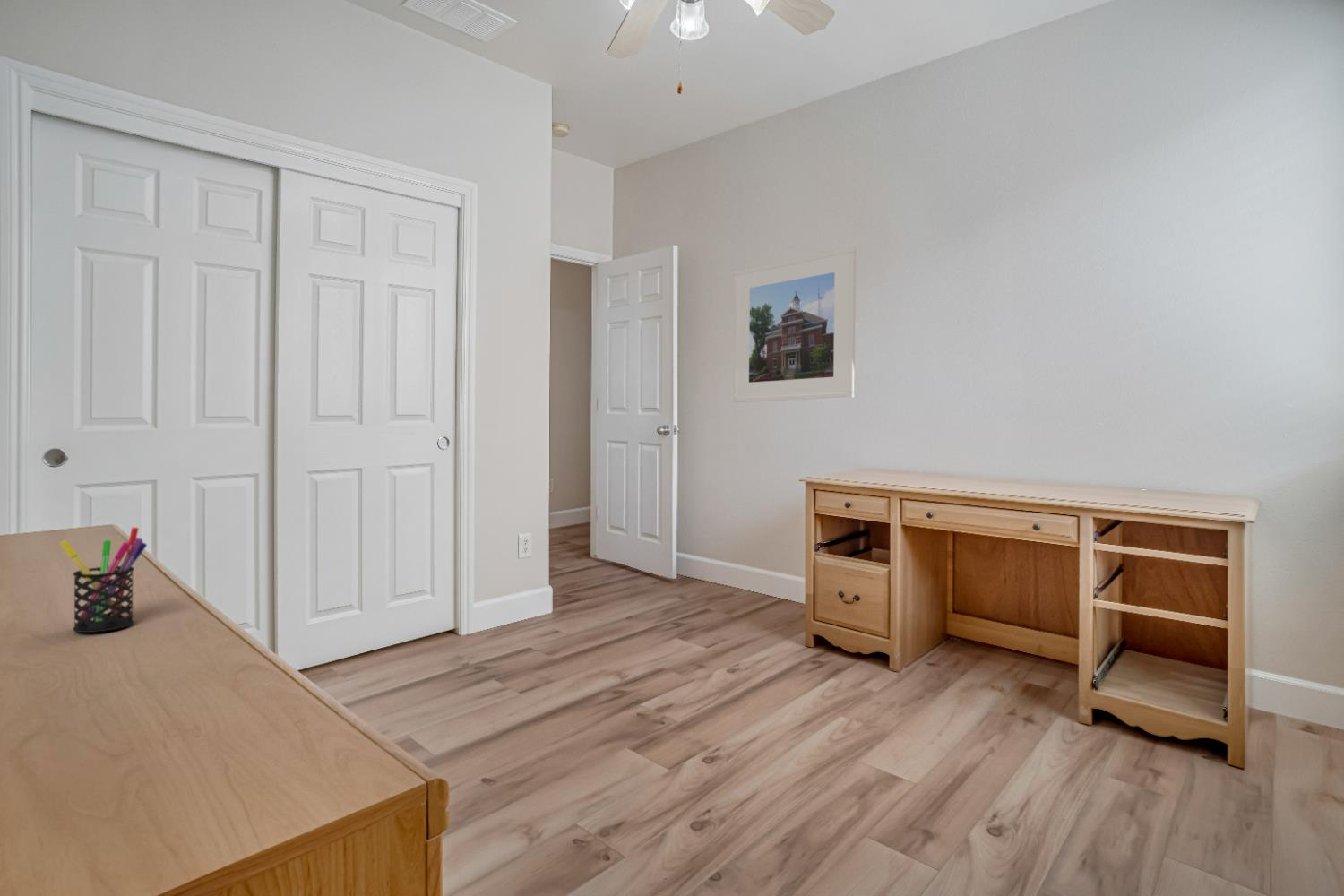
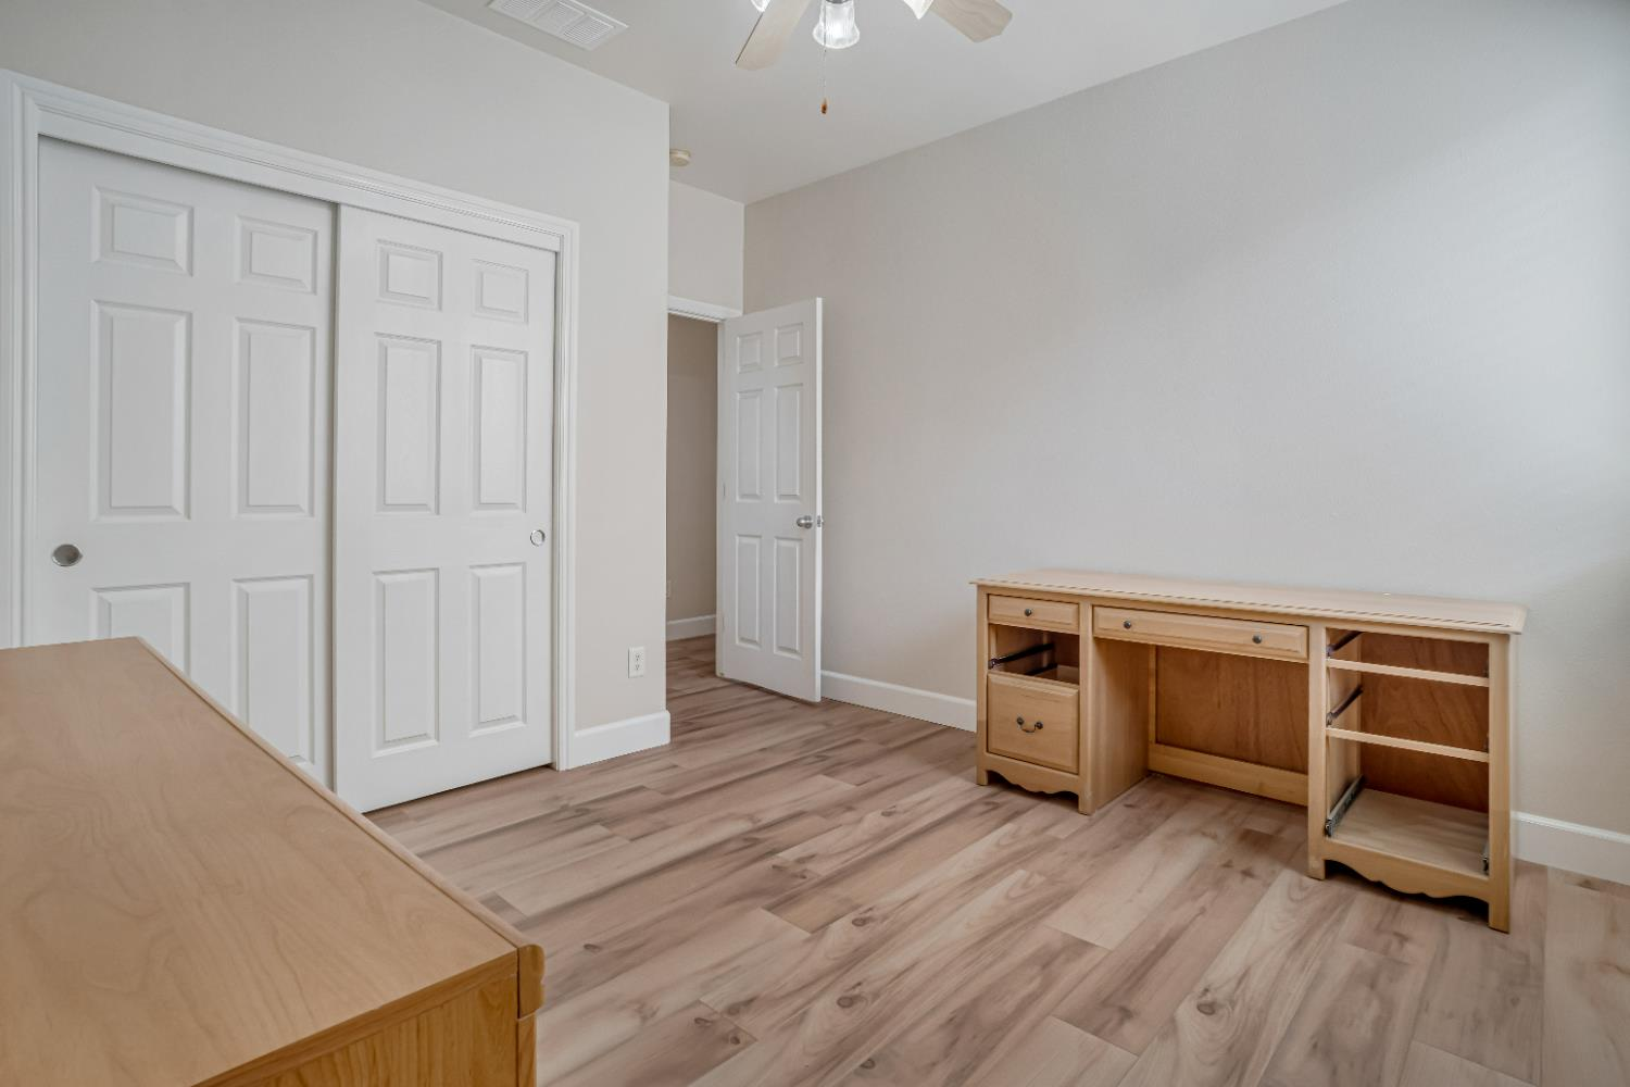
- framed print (789, 330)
- pen holder (108, 576)
